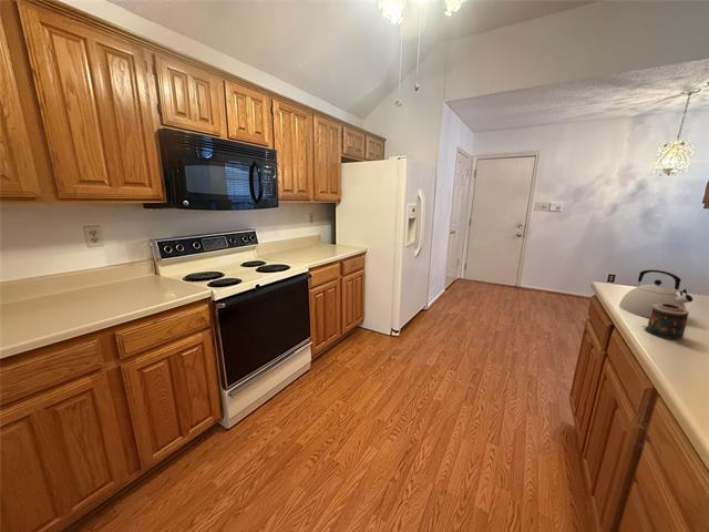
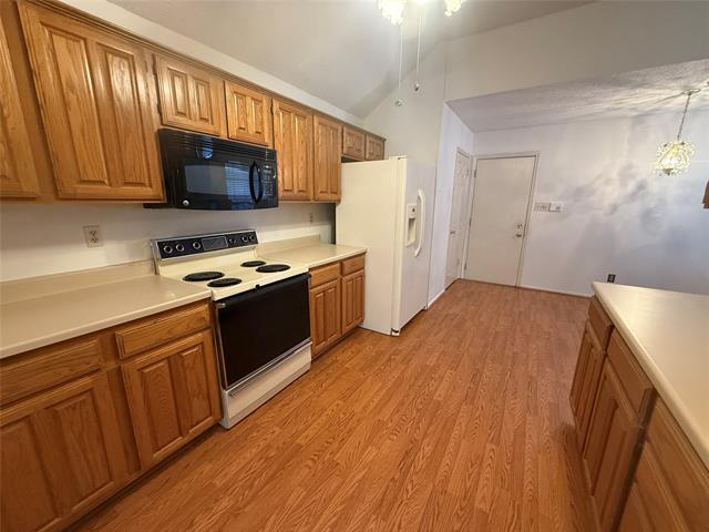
- kettle (657, 291)
- candle (662, 318)
